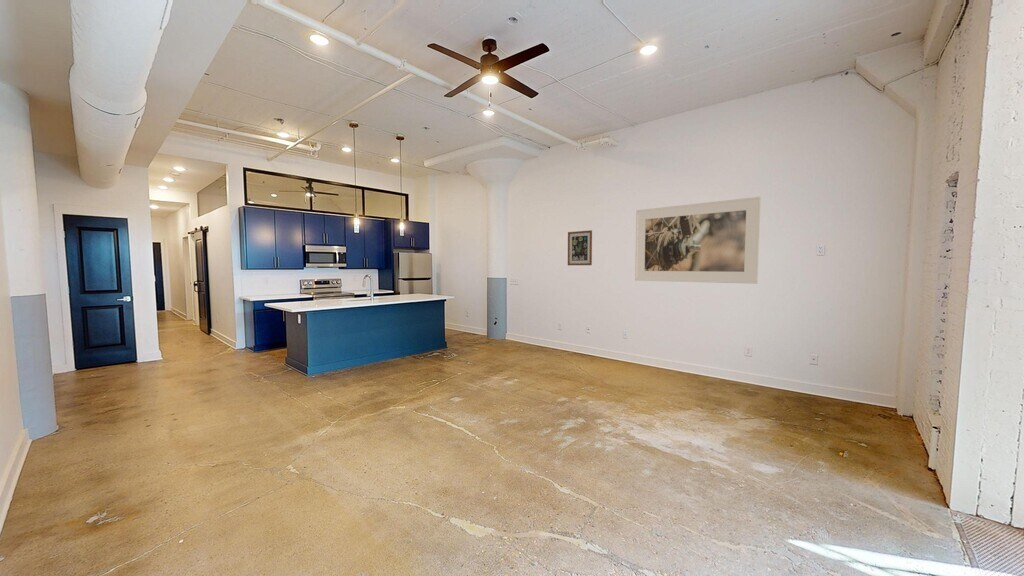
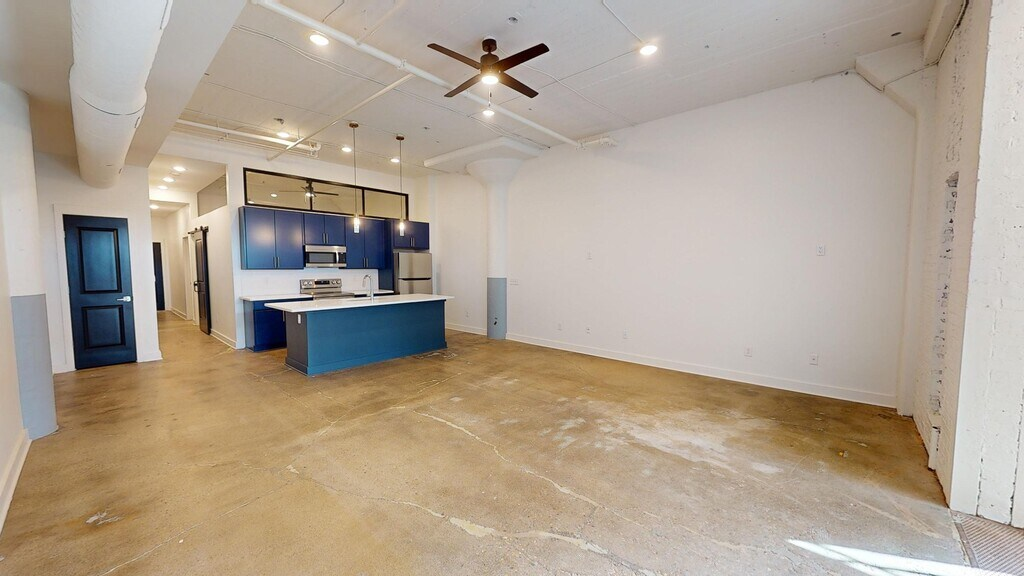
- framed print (690, 243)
- wall art (579, 248)
